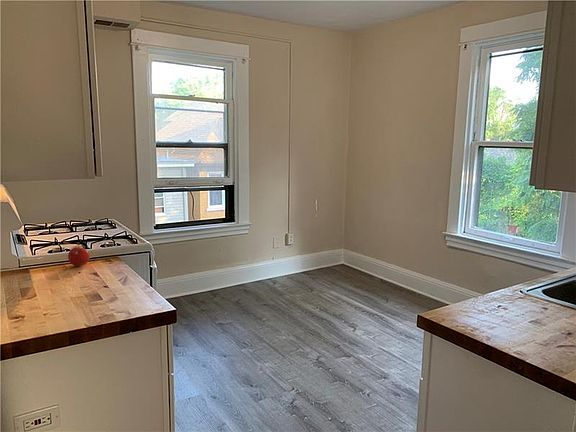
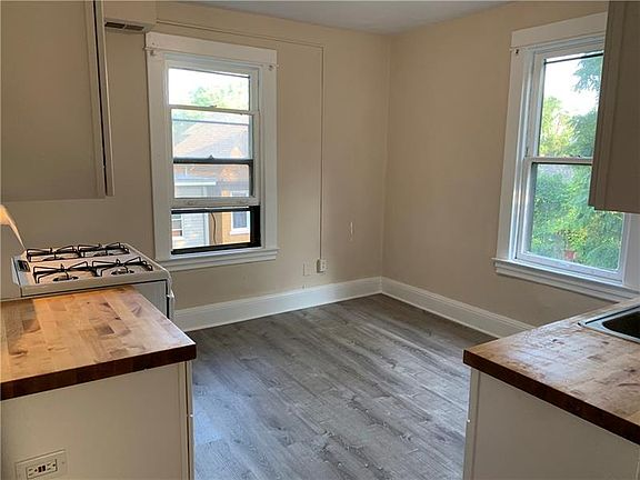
- fruit (78, 255)
